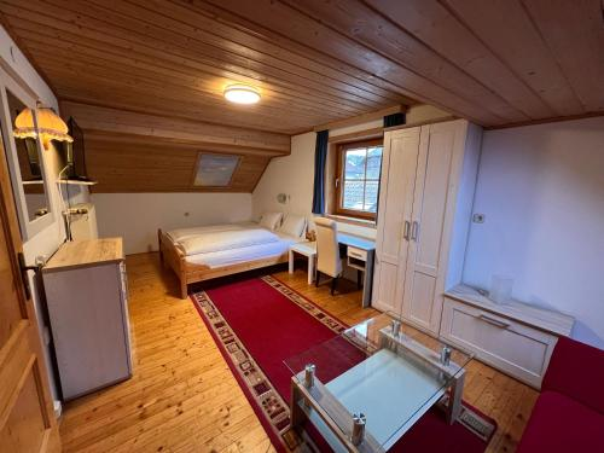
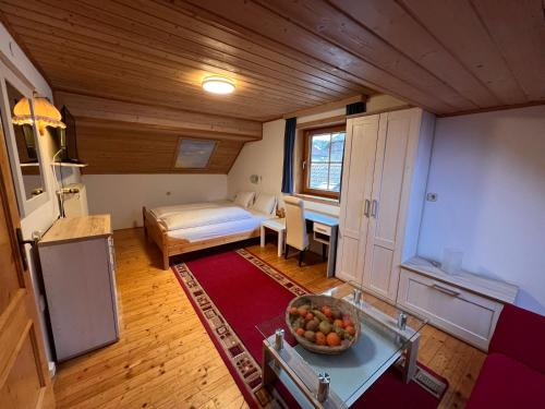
+ fruit basket (322, 323)
